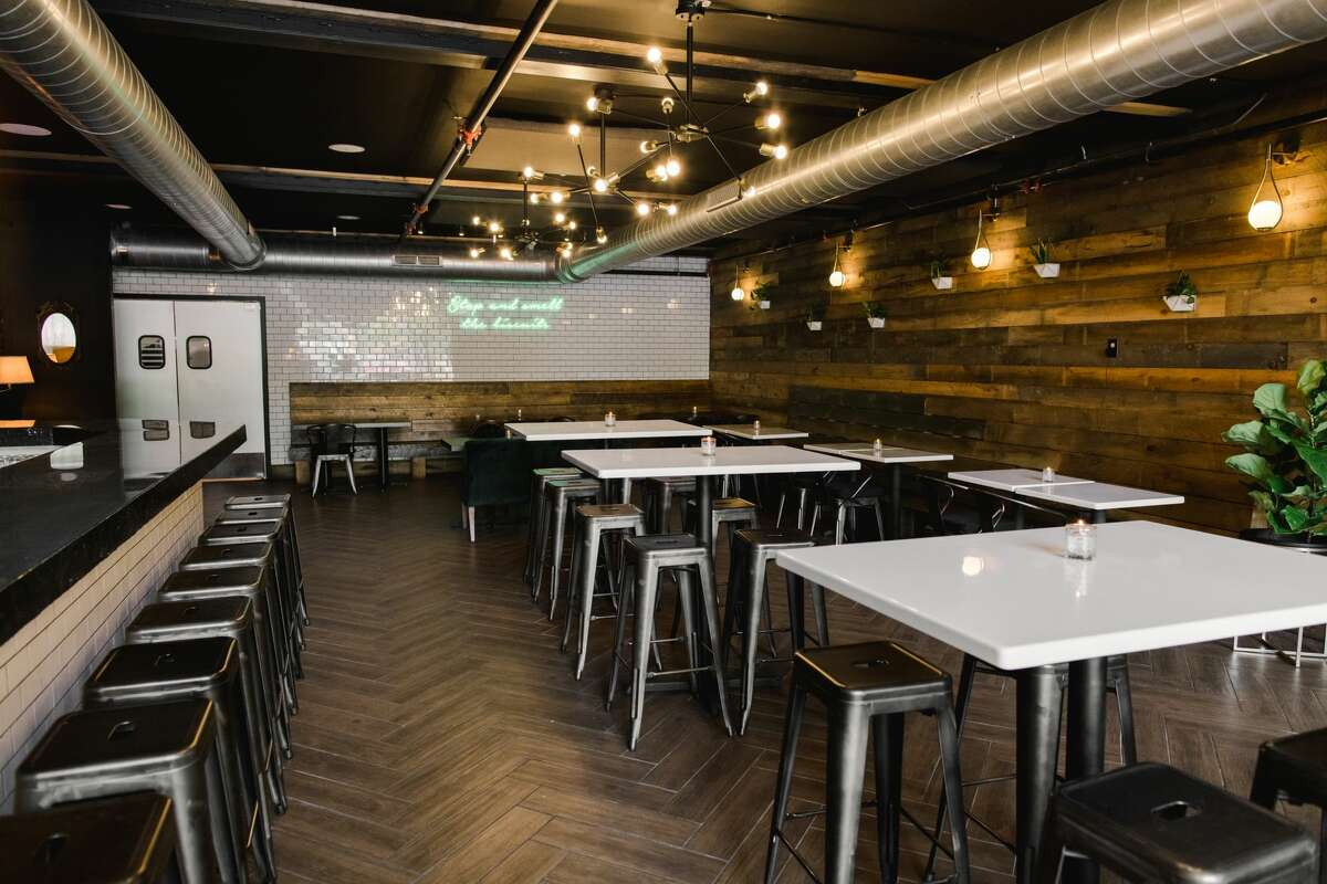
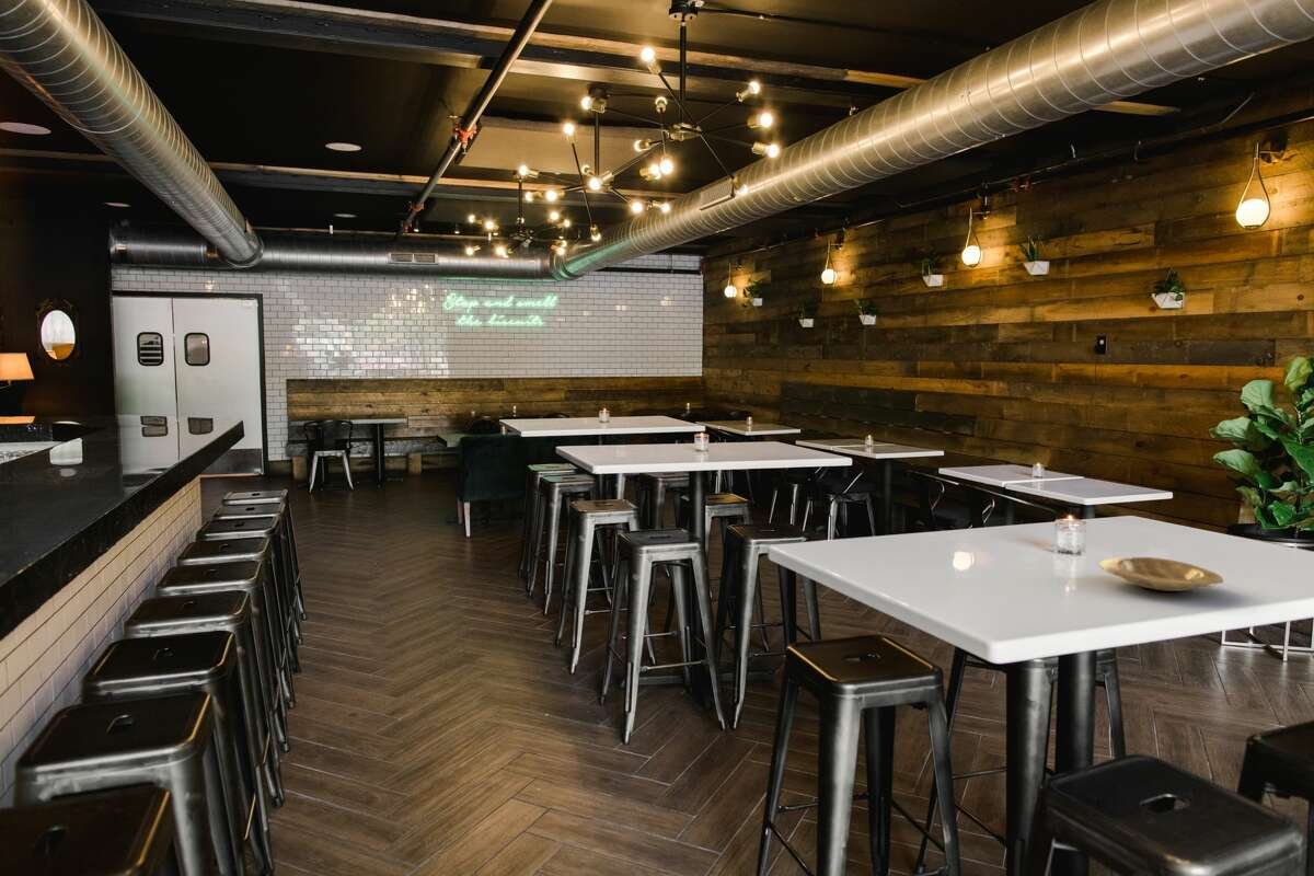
+ plate (1160, 576)
